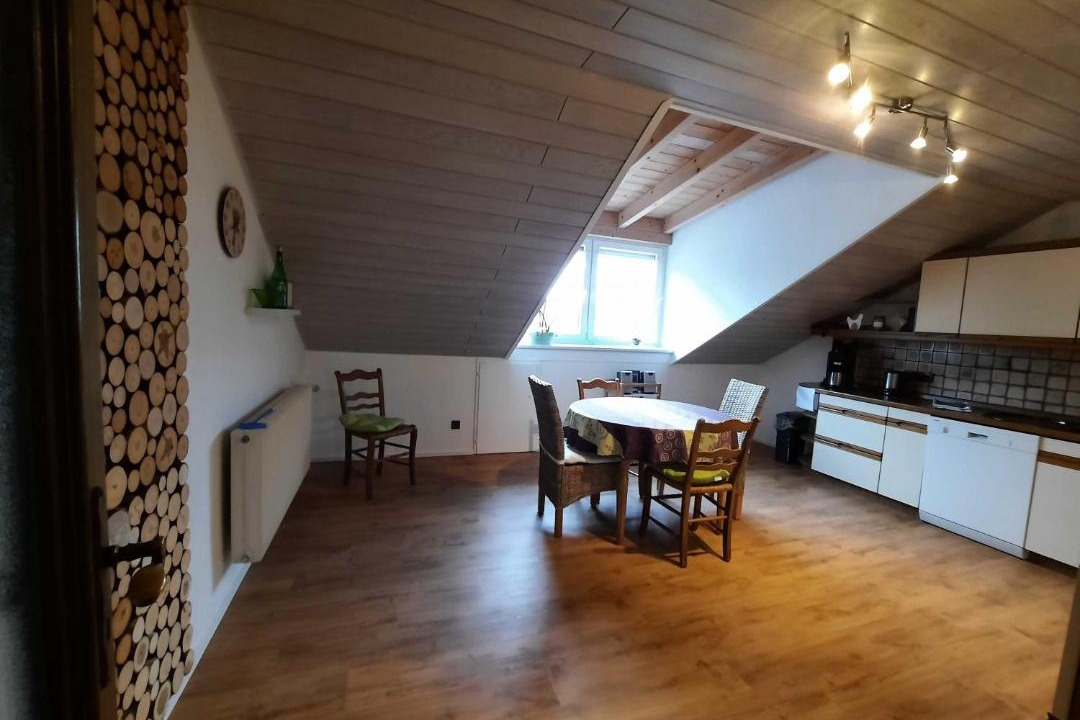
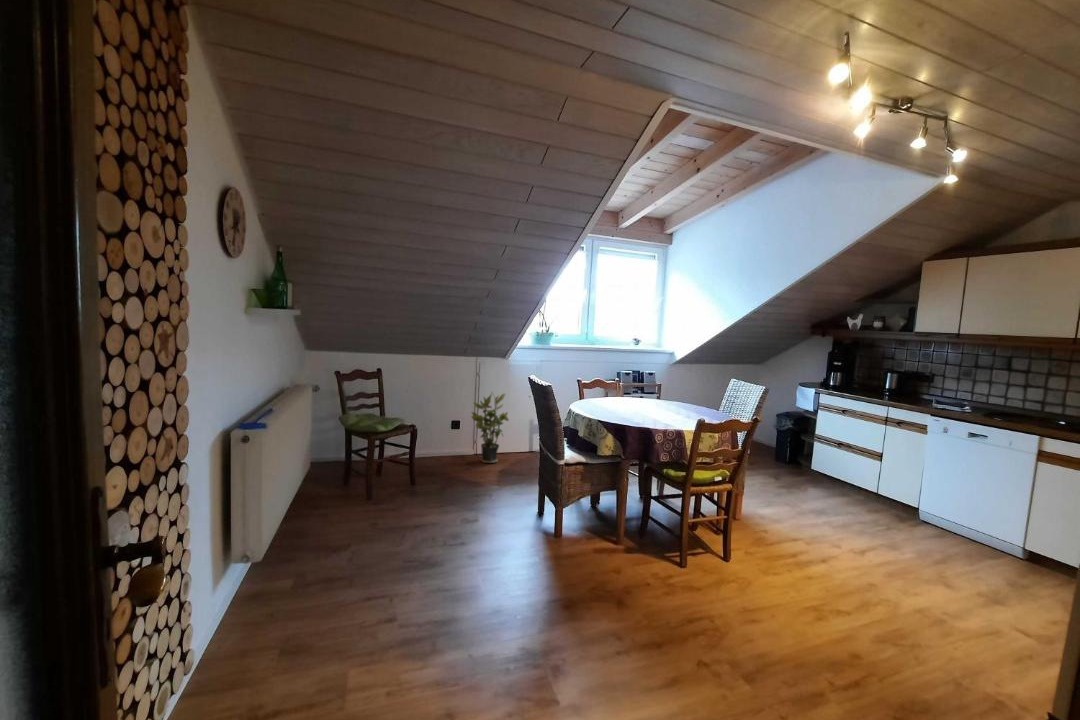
+ potted plant (488, 426)
